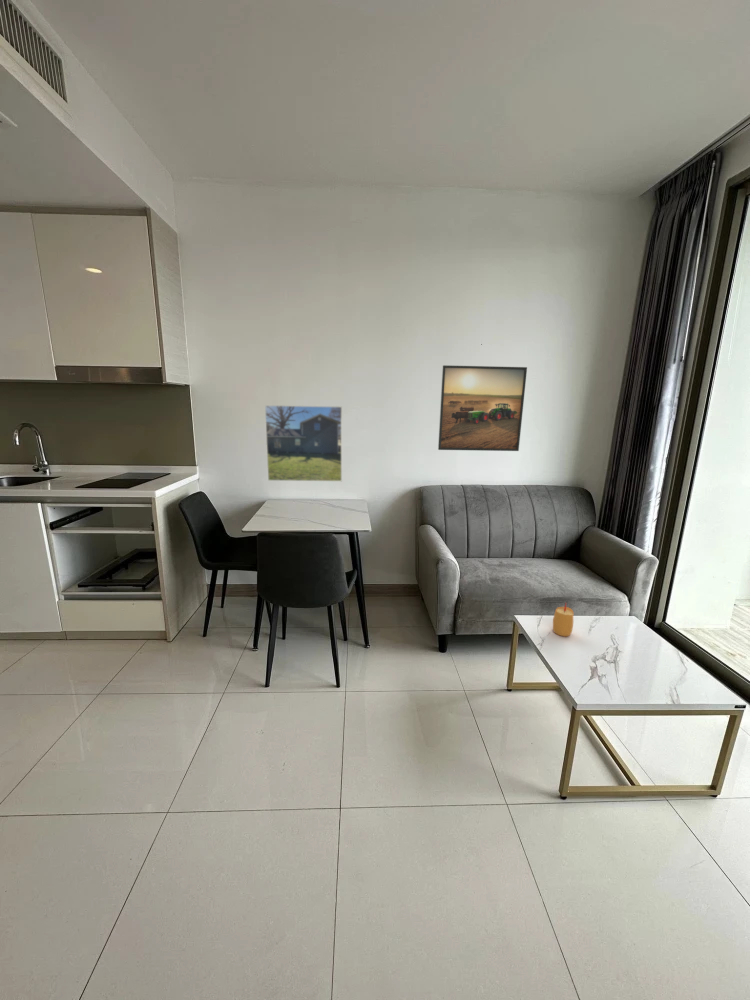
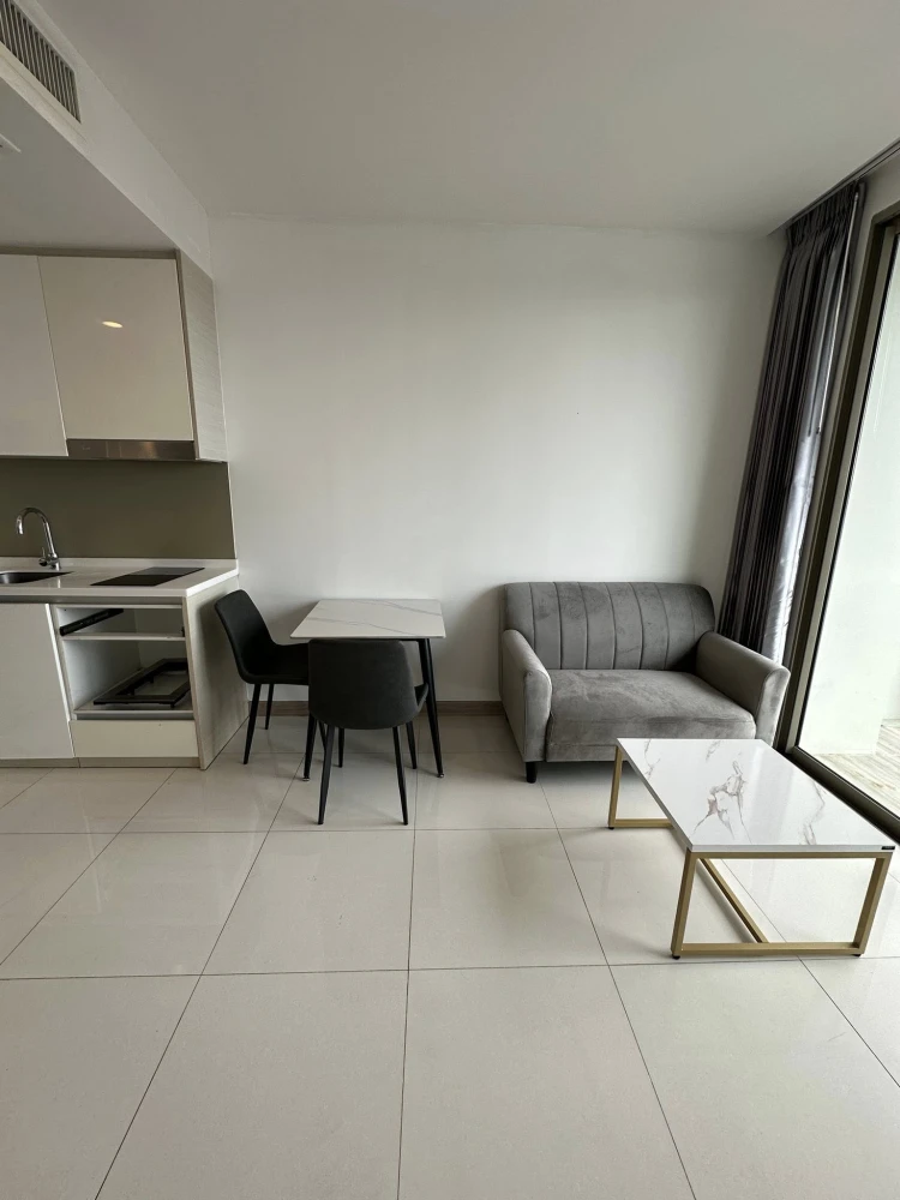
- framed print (481, 409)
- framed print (304, 444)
- candle (563, 617)
